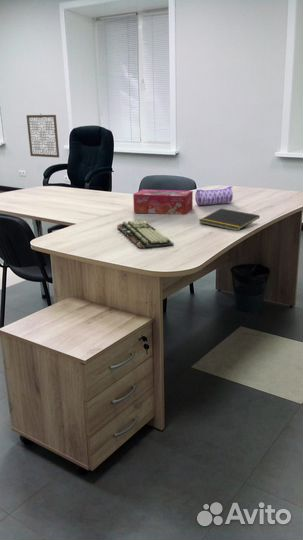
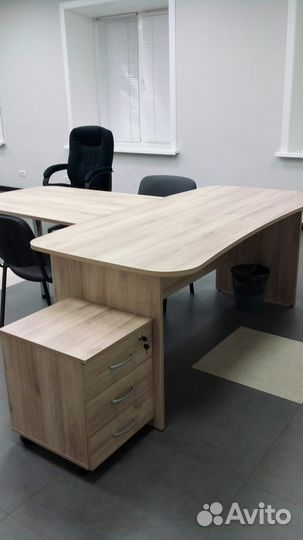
- notepad (228, 219)
- tissue box (163, 201)
- wall art (43, 135)
- keyboard (142, 232)
- pencil case (213, 195)
